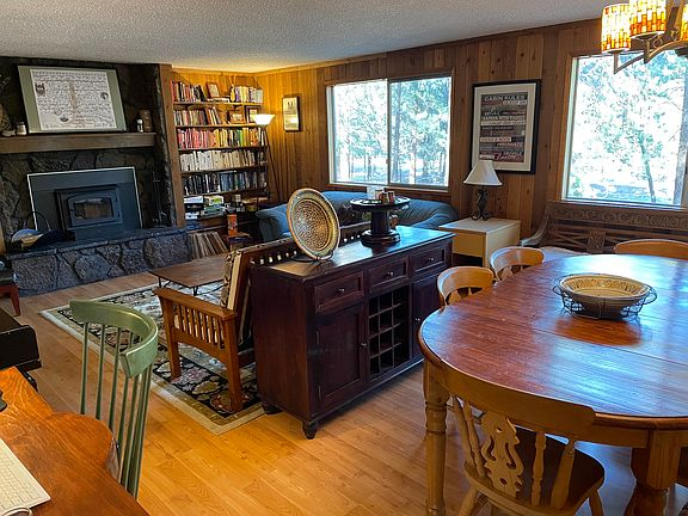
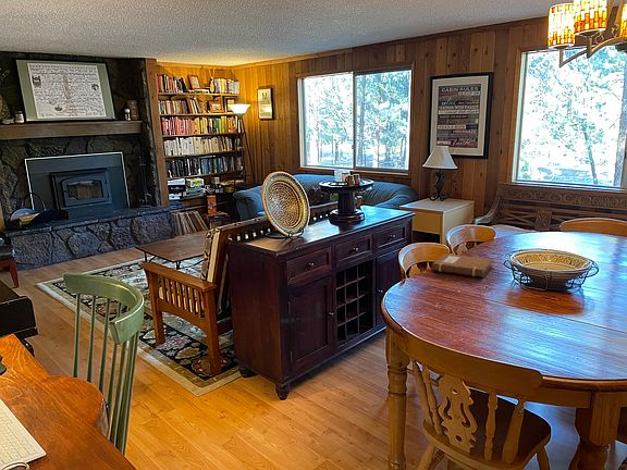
+ notebook (460, 264)
